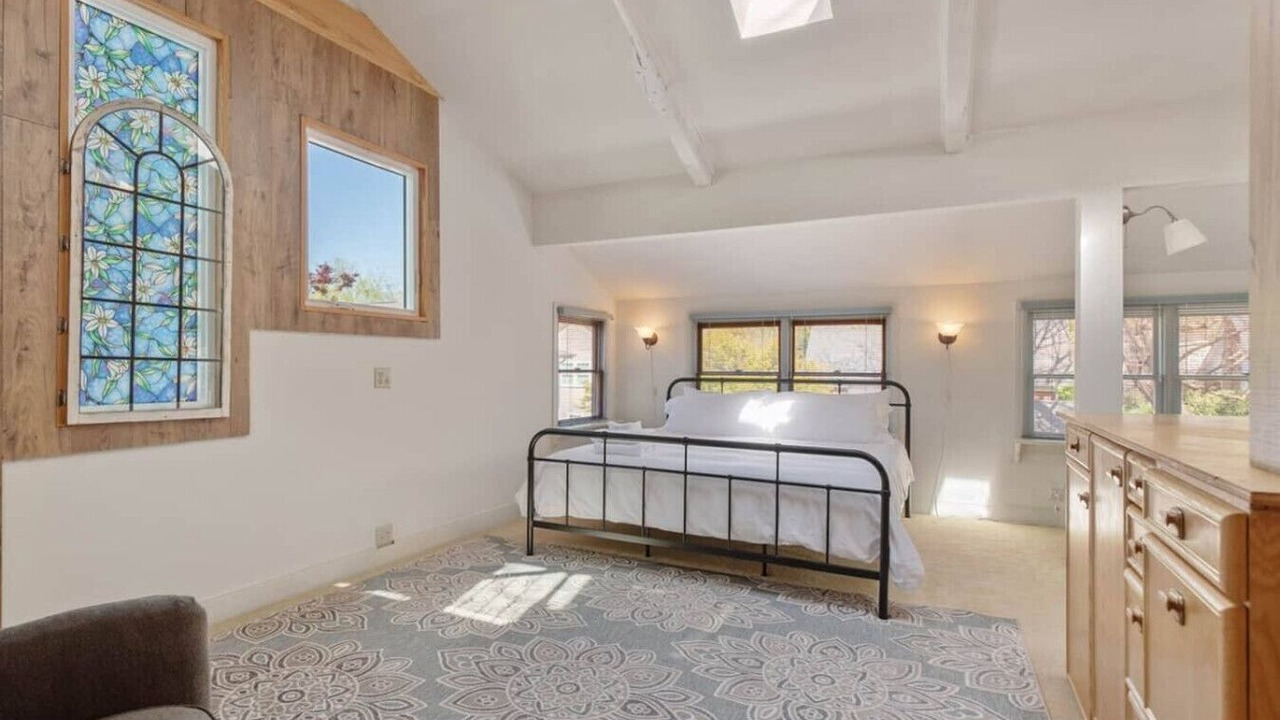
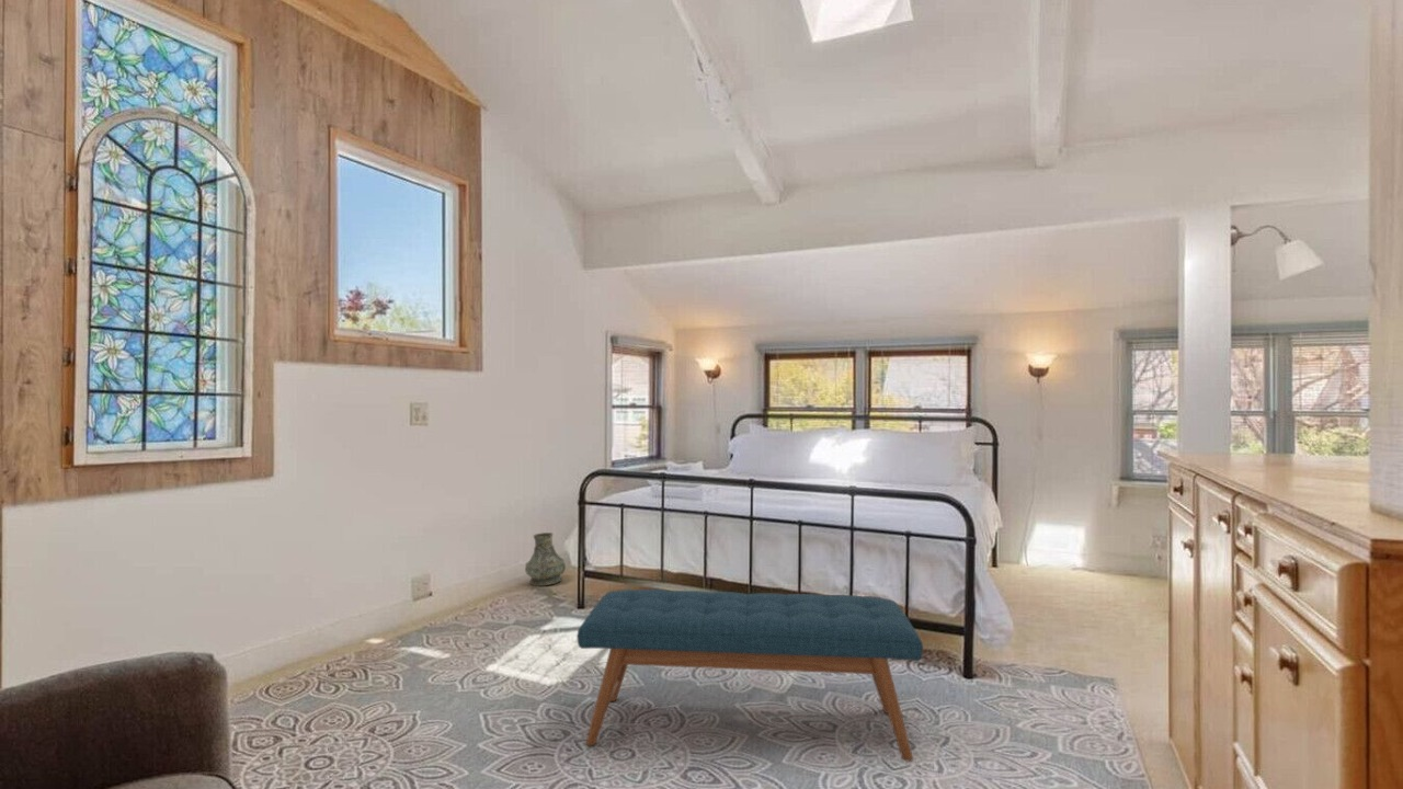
+ vase (545, 558)
+ bench (746, 664)
